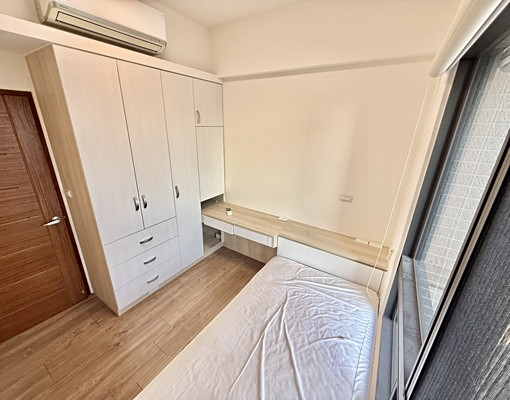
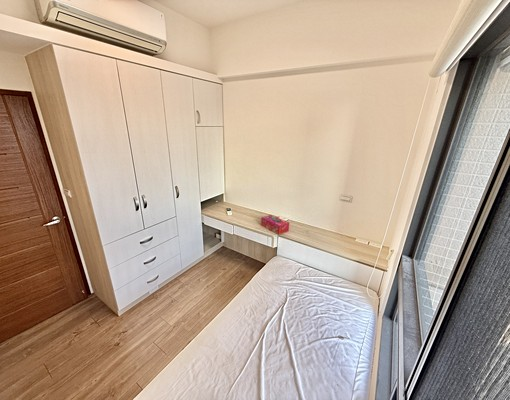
+ tissue box (274, 224)
